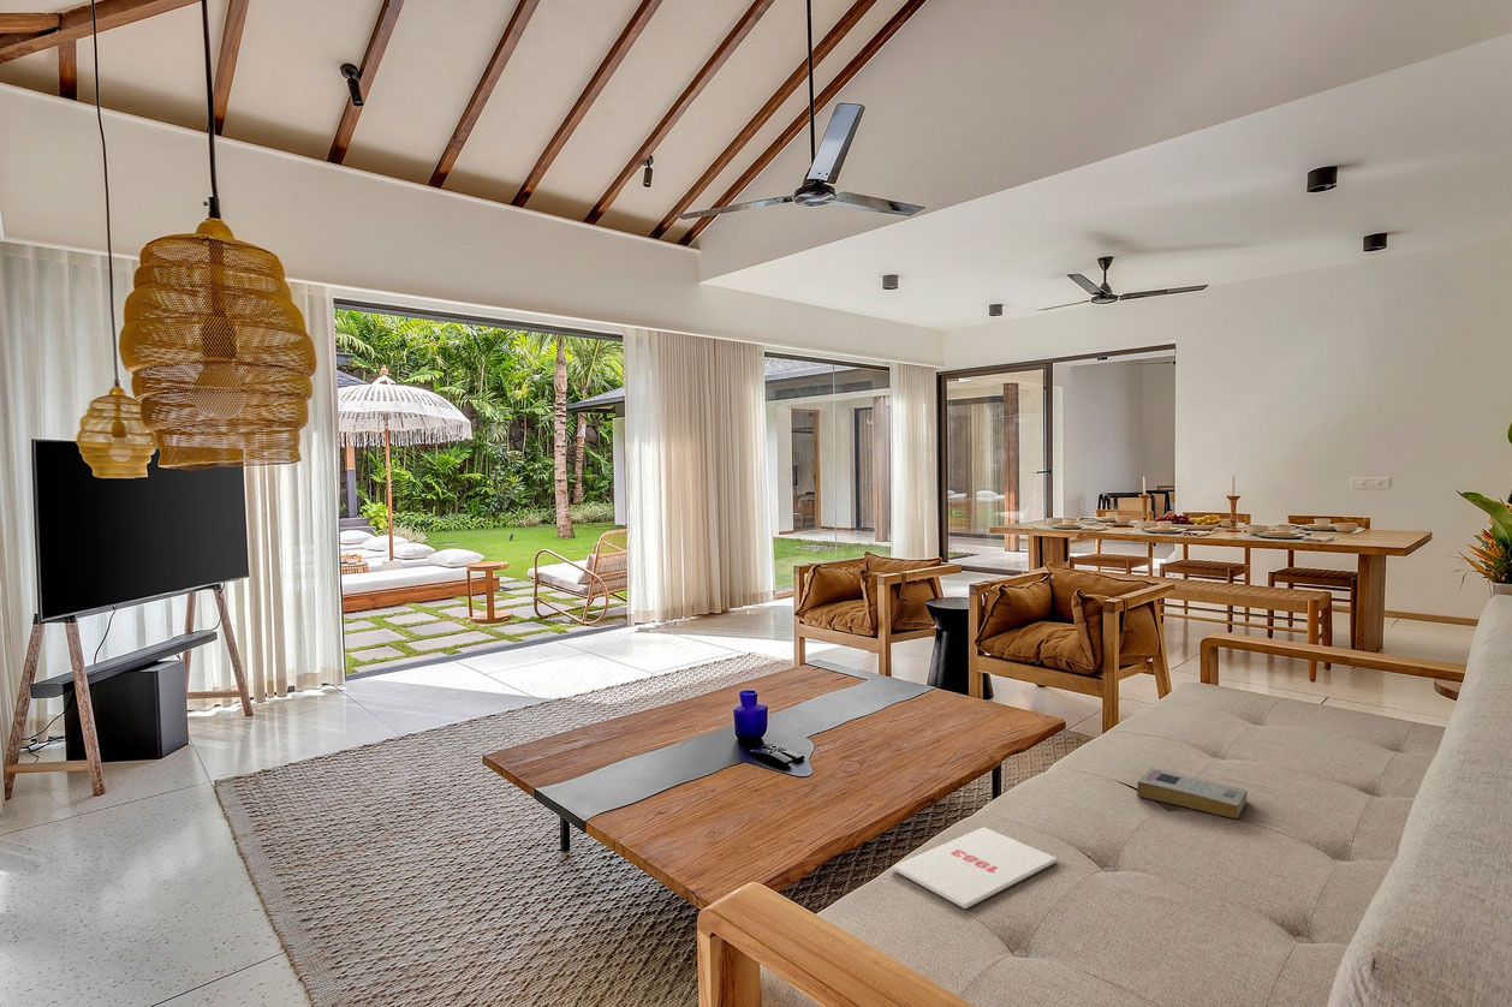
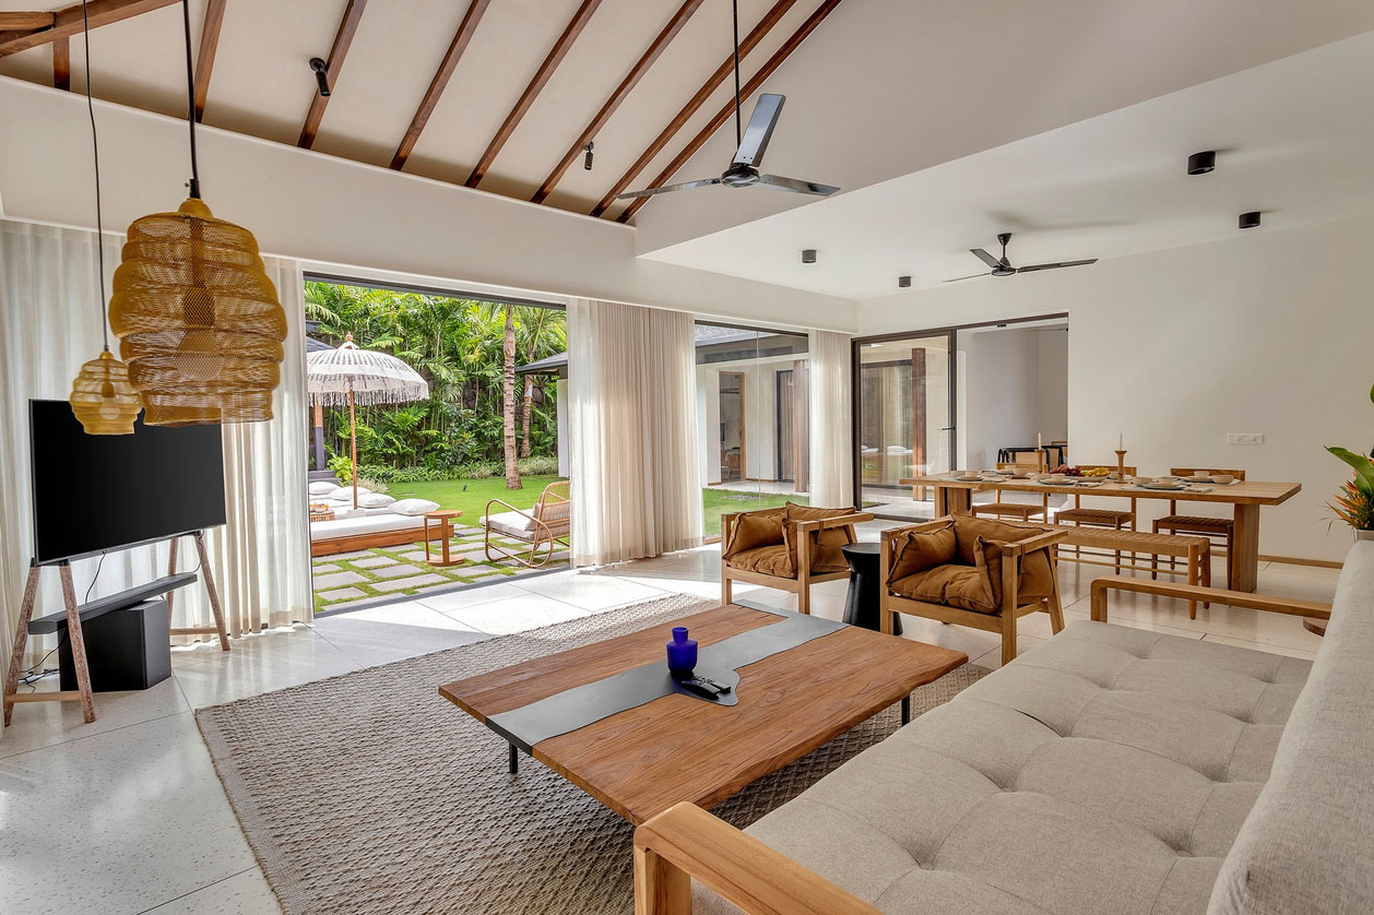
- book (1191, 789)
- magazine (975, 863)
